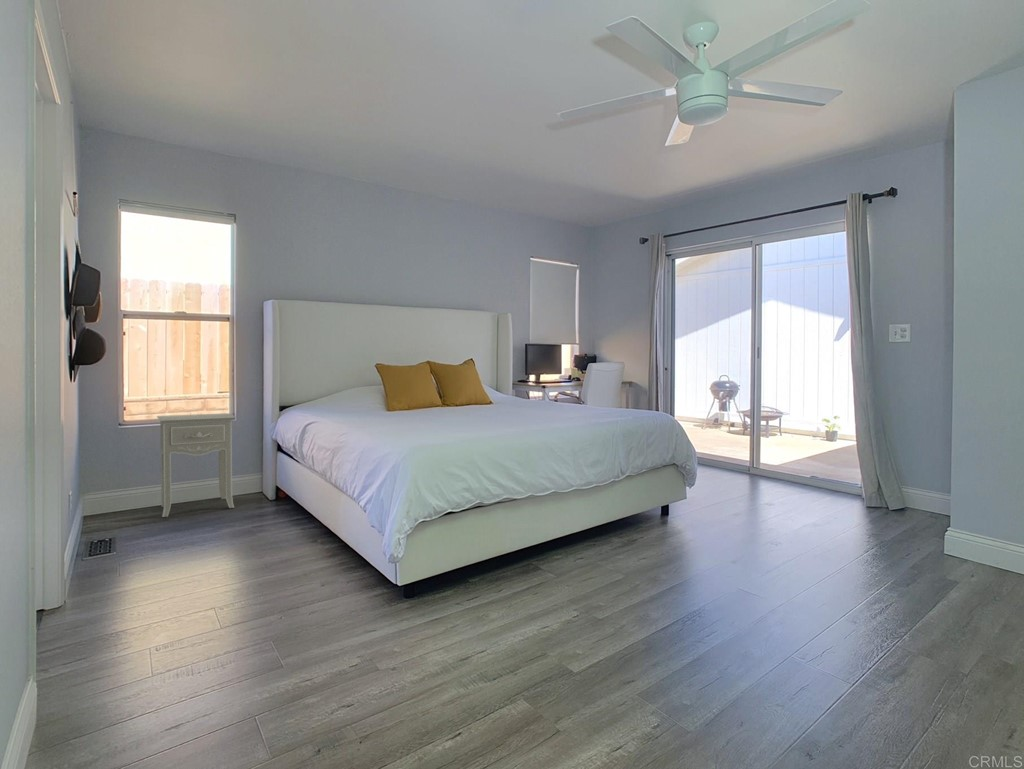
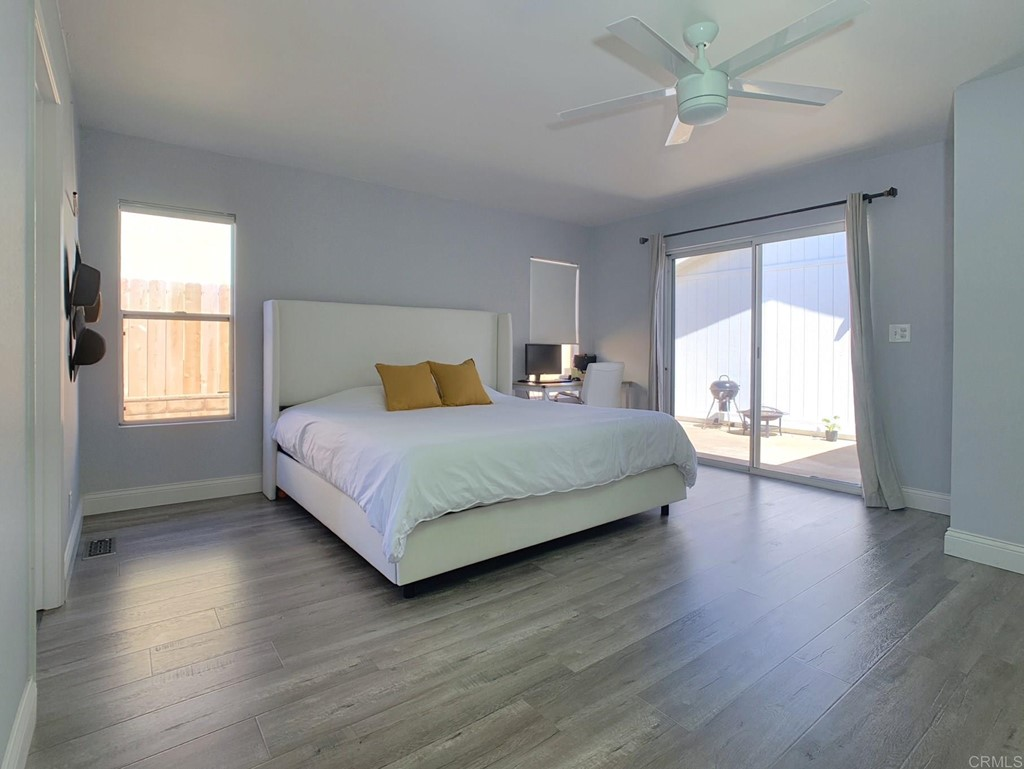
- nightstand (196, 455)
